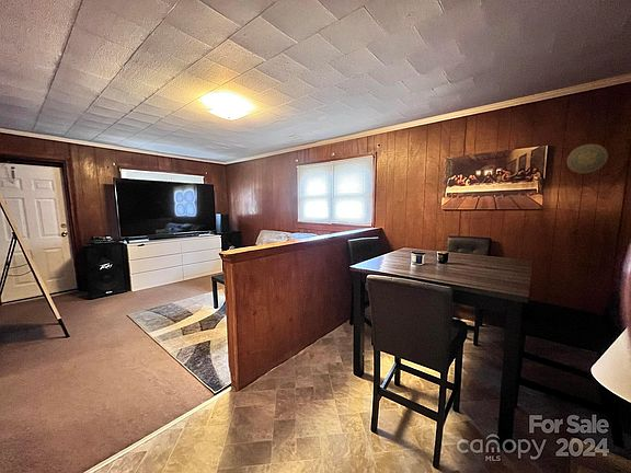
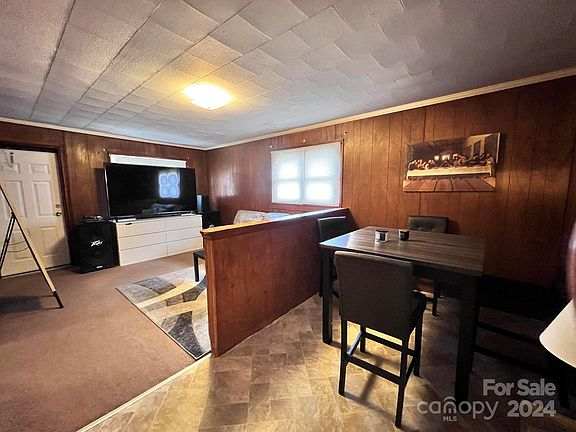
- decorative plate (586, 159)
